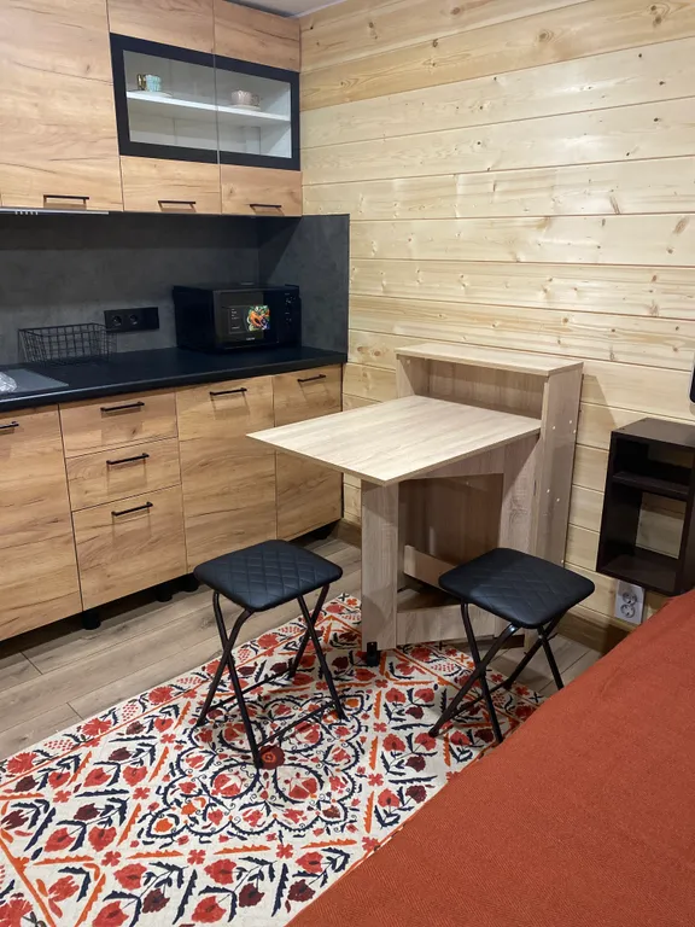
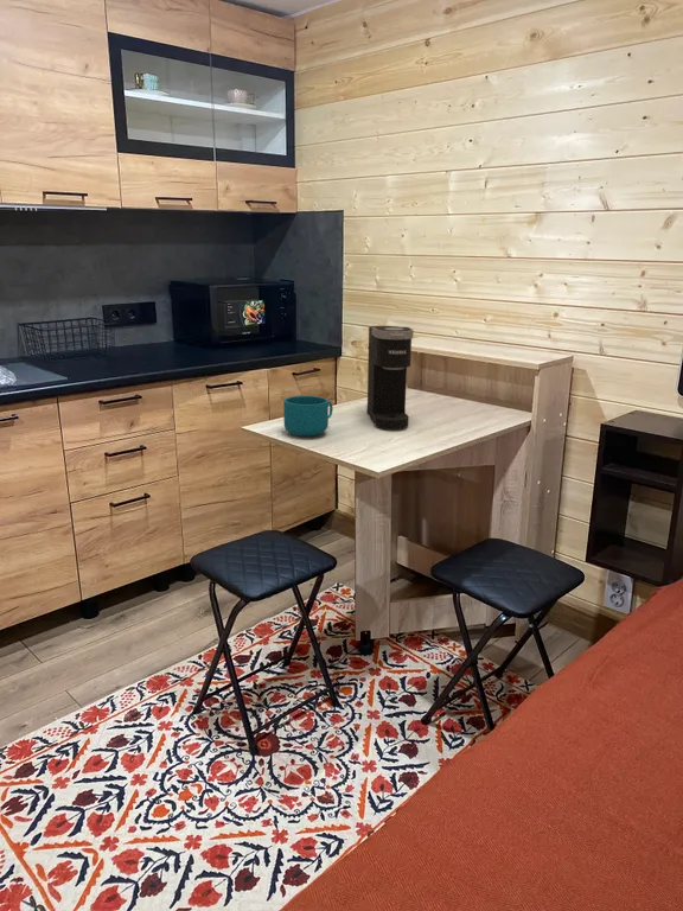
+ cup (311, 415)
+ coffee maker (388, 374)
